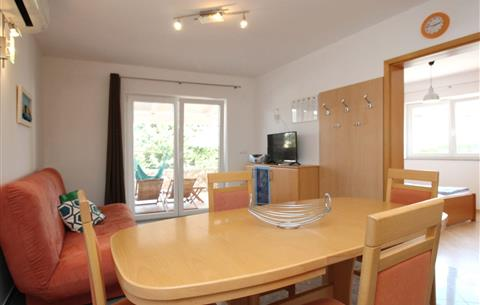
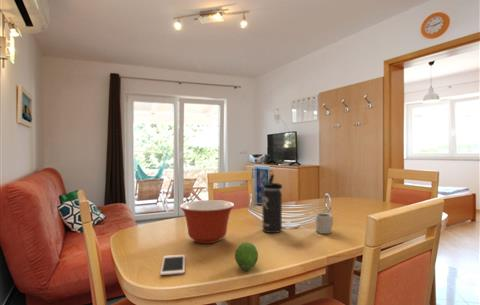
+ thermos bottle (273, 202)
+ mixing bowl (207, 221)
+ cell phone (173, 264)
+ cup (325, 223)
+ fruit (247, 255)
